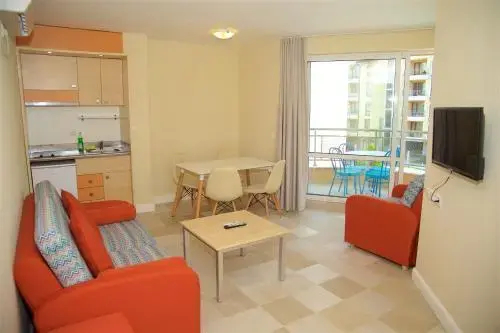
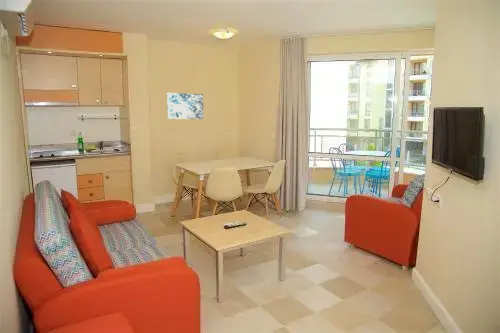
+ wall art (185, 106)
